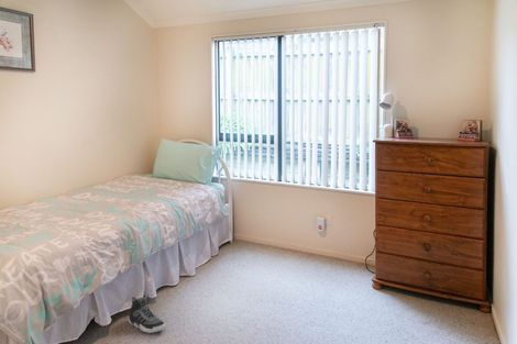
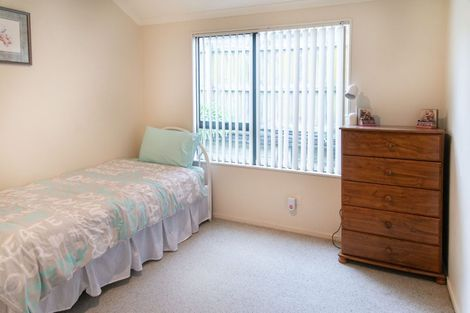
- sneaker (145, 312)
